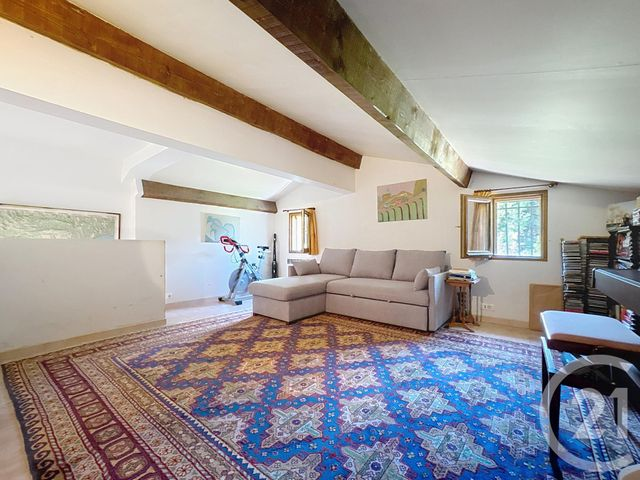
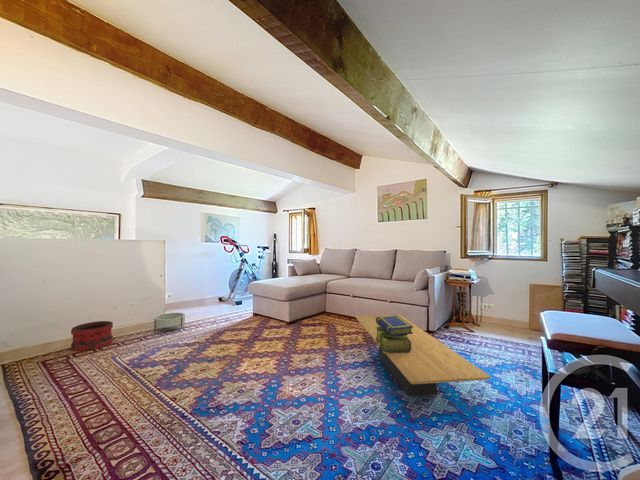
+ bucket (92, 335)
+ stack of books (393, 332)
+ planter (170, 322)
+ coffee table (403, 354)
